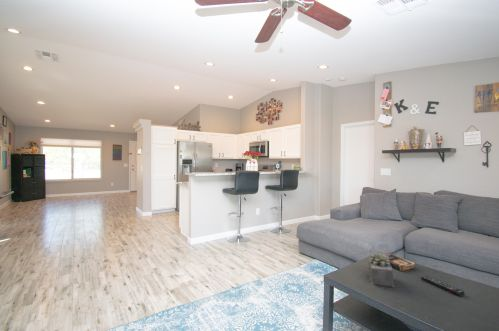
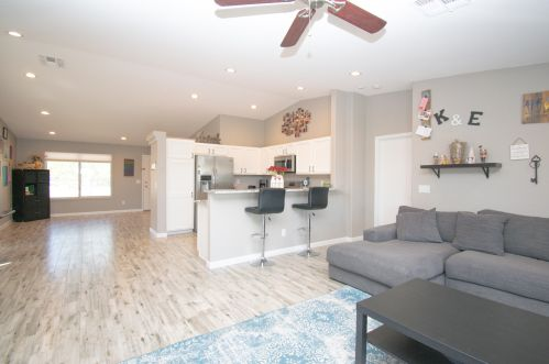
- book (395, 261)
- succulent plant (380, 267)
- remote control (441, 285)
